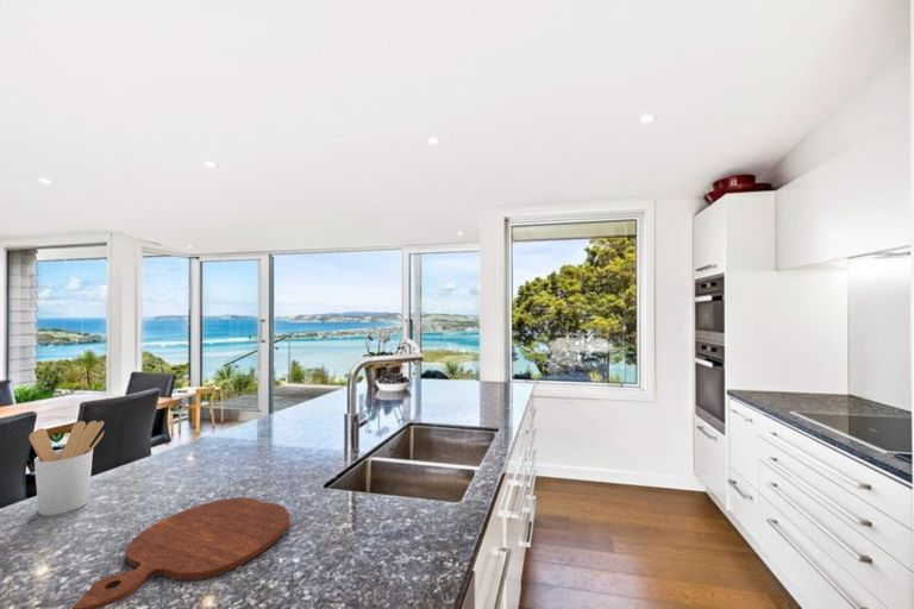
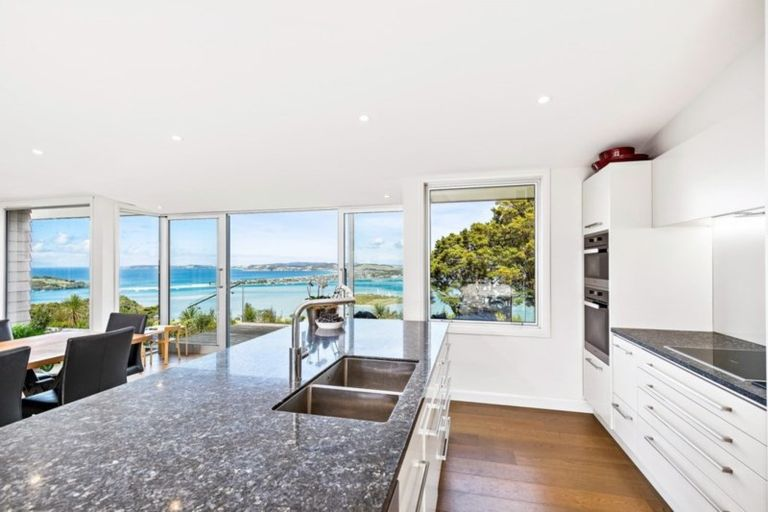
- cutting board (189, 546)
- utensil holder (71, 463)
